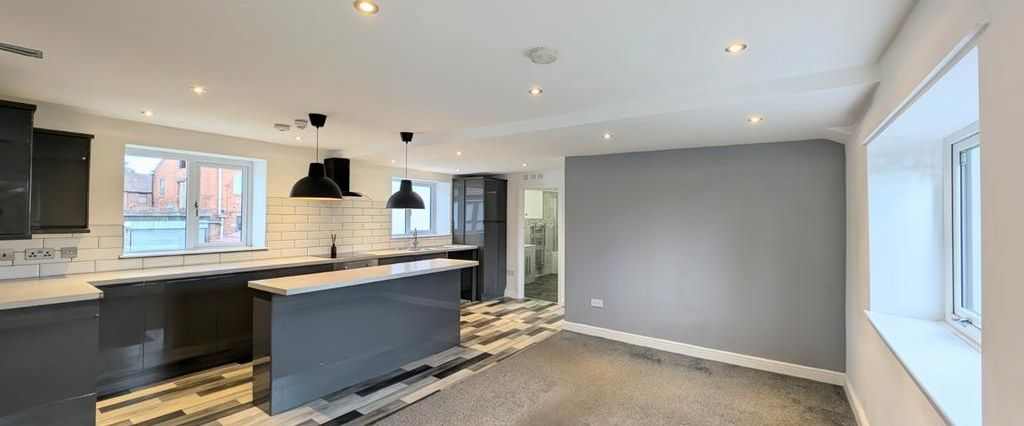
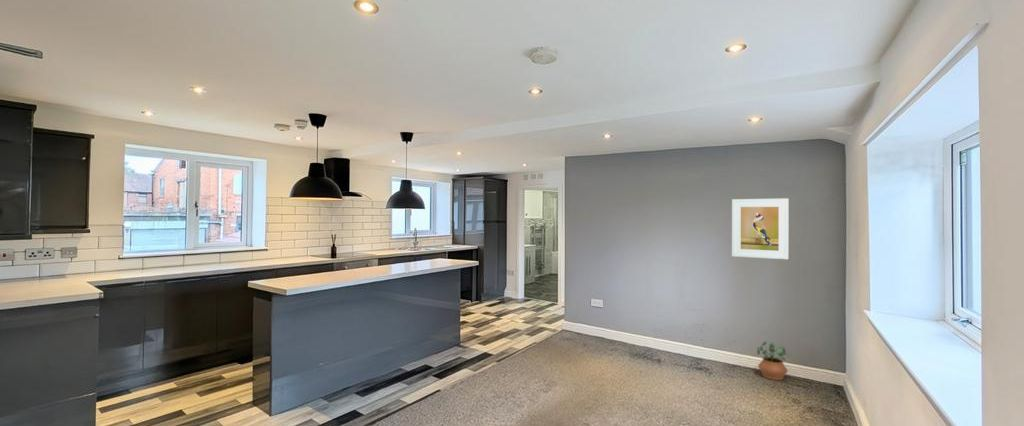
+ potted plant (772, 358)
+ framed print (759, 228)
